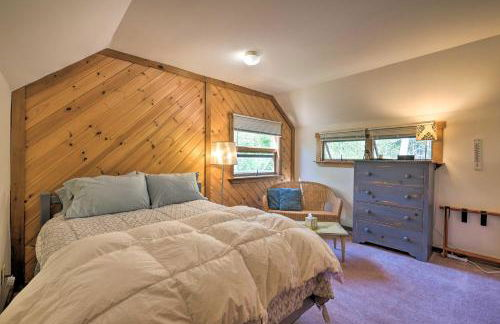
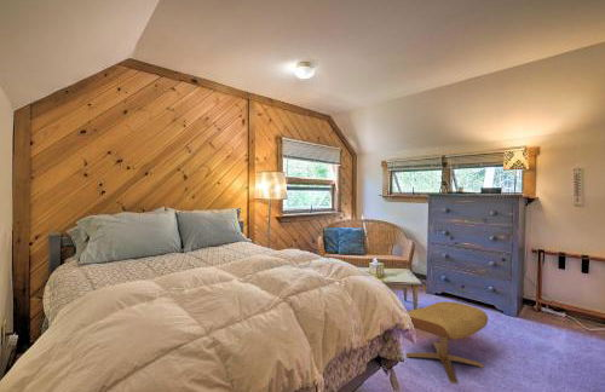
+ ottoman (444, 334)
